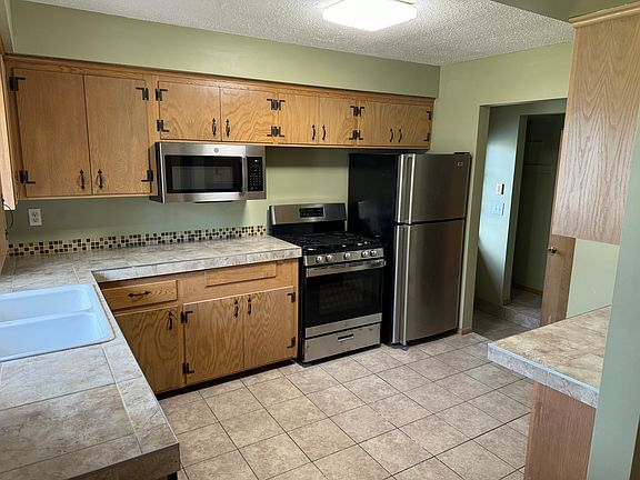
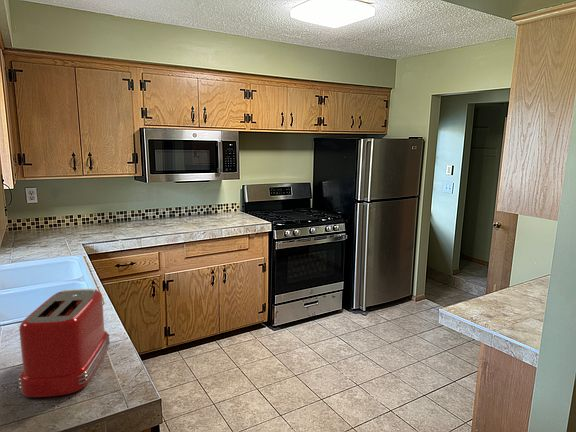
+ toaster (66, 335)
